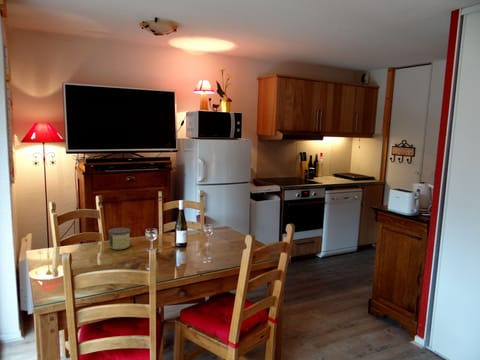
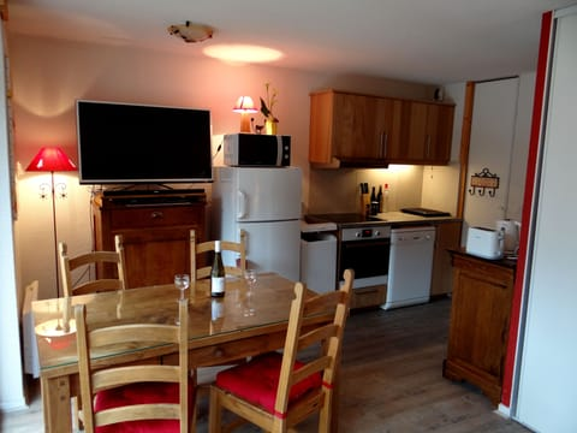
- candle (119, 238)
